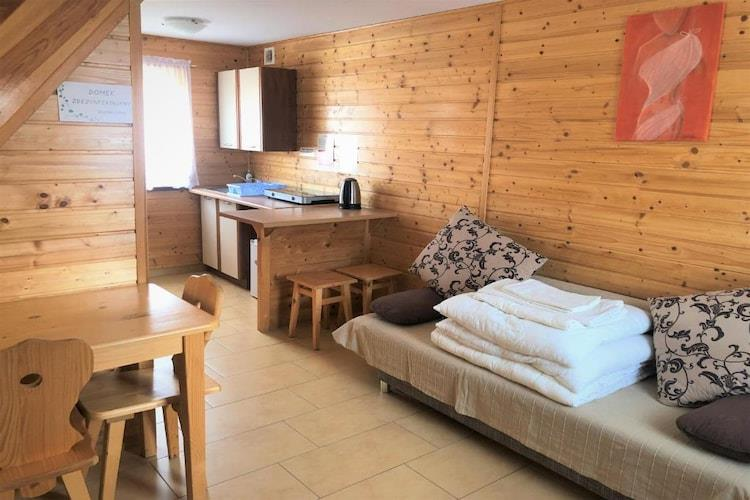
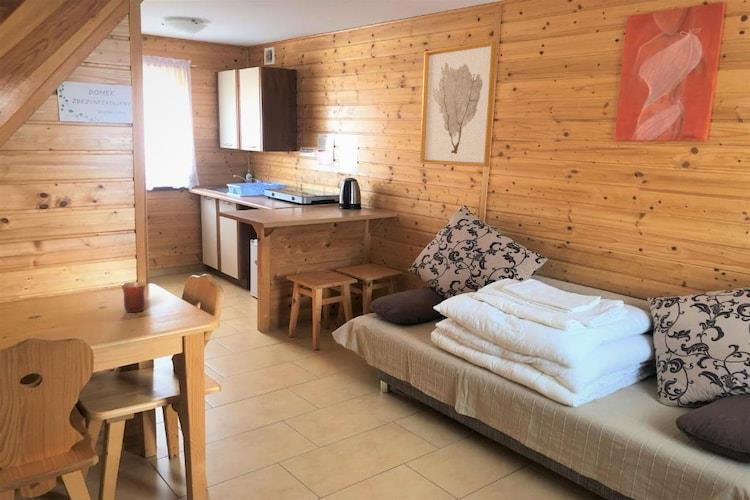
+ wall art (455, 106)
+ mug (133, 296)
